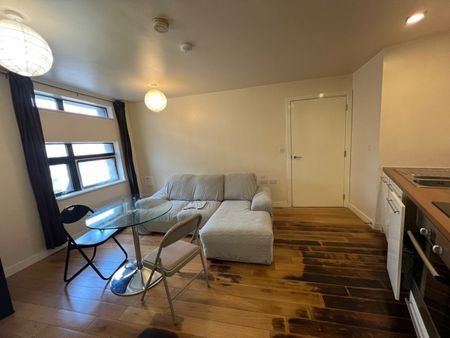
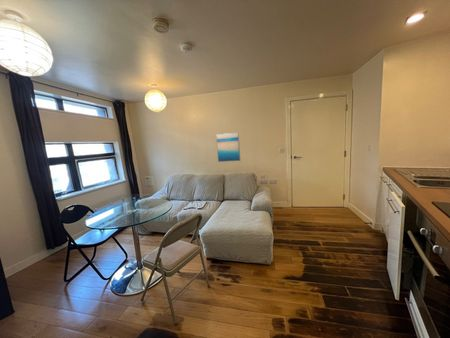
+ wall art (228, 147)
